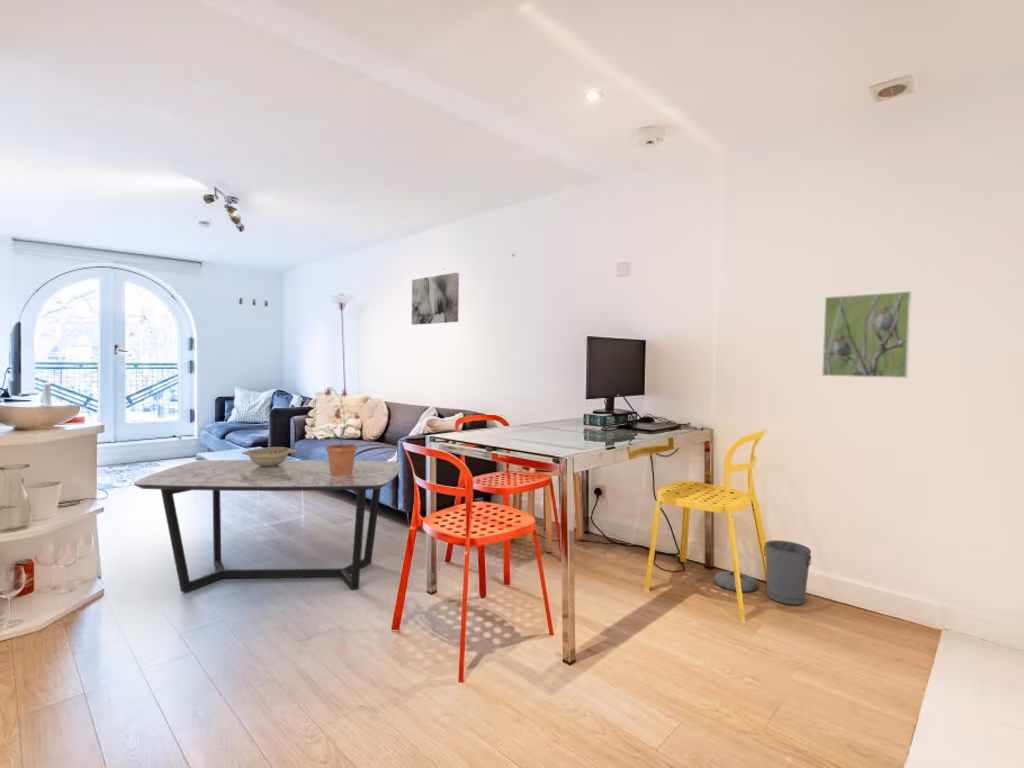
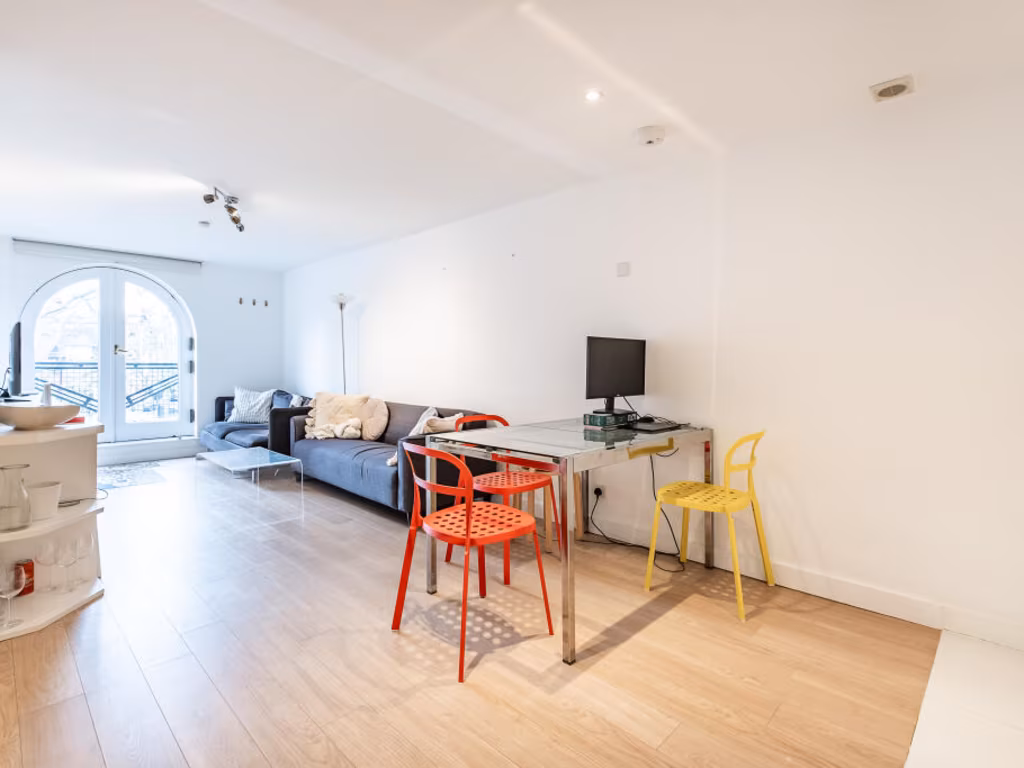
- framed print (864, 335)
- wall art (434, 299)
- coffee table (281, 490)
- decorative bowl (268, 457)
- trash can (766, 565)
- potted plant (343, 430)
